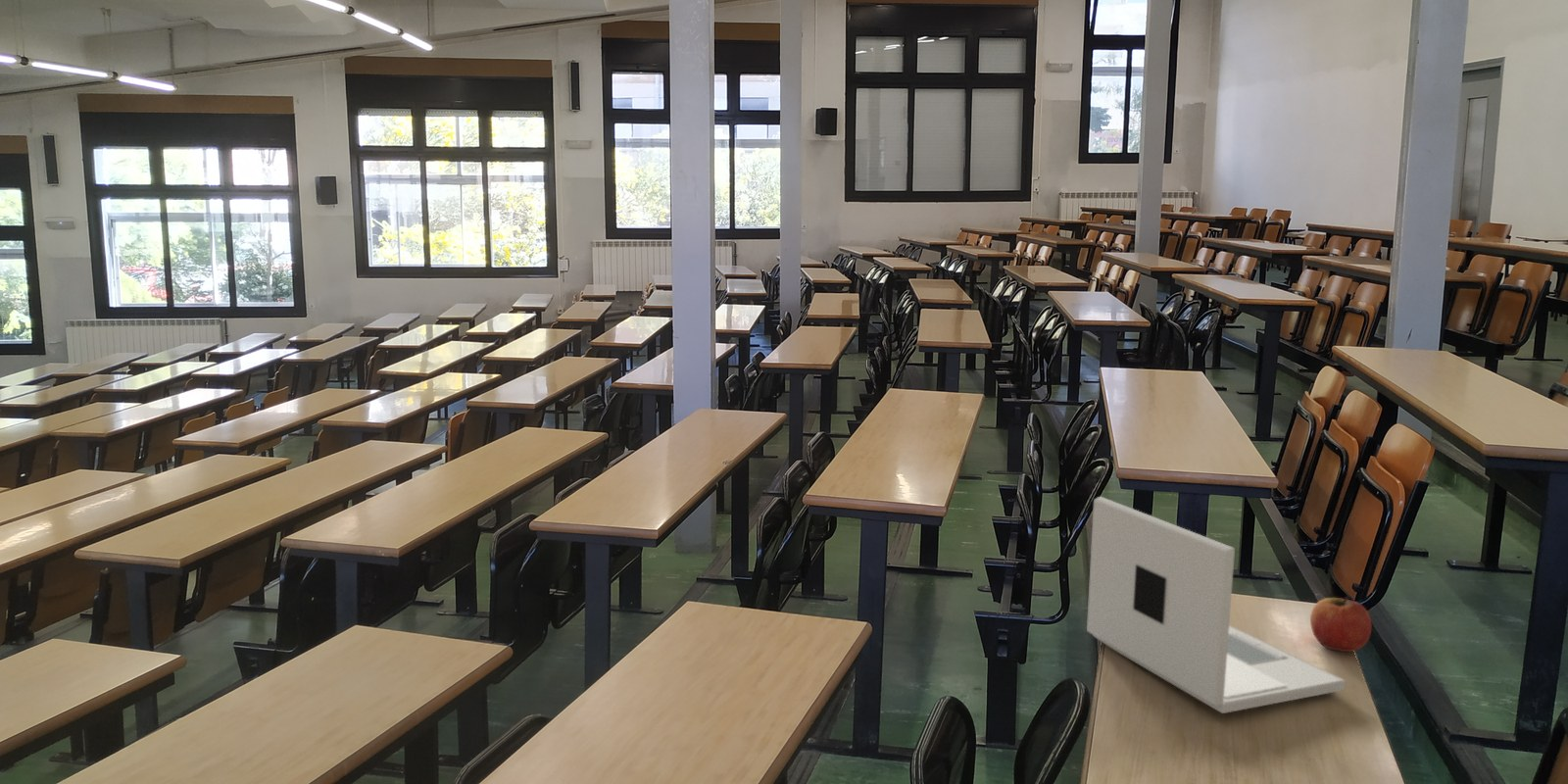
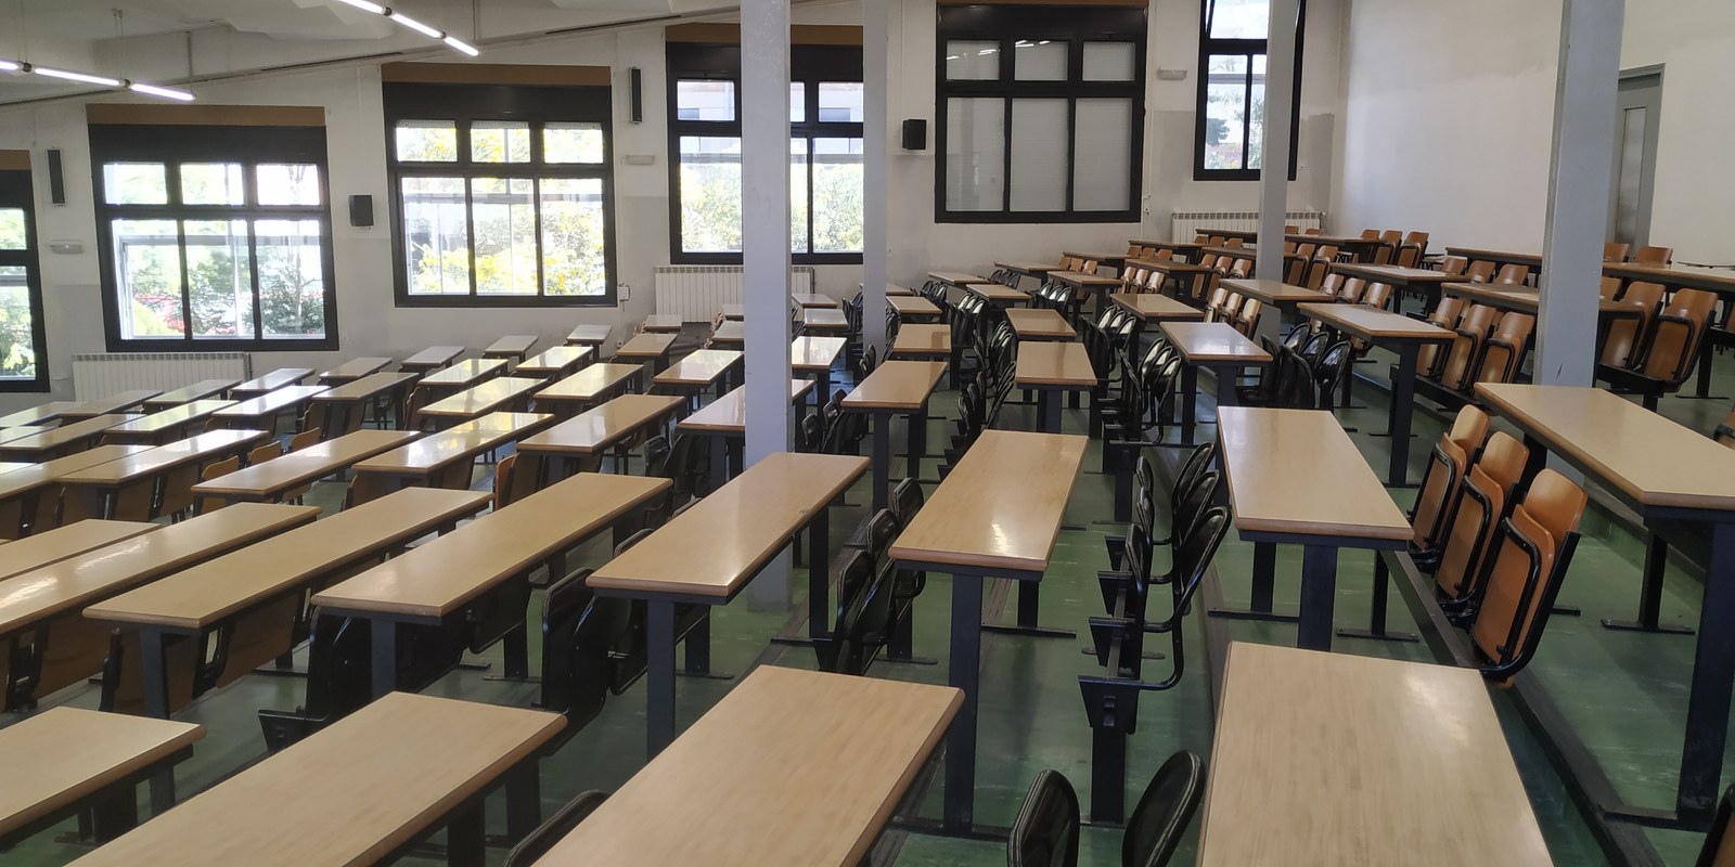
- laptop (1213, 589)
- apple (1340, 621)
